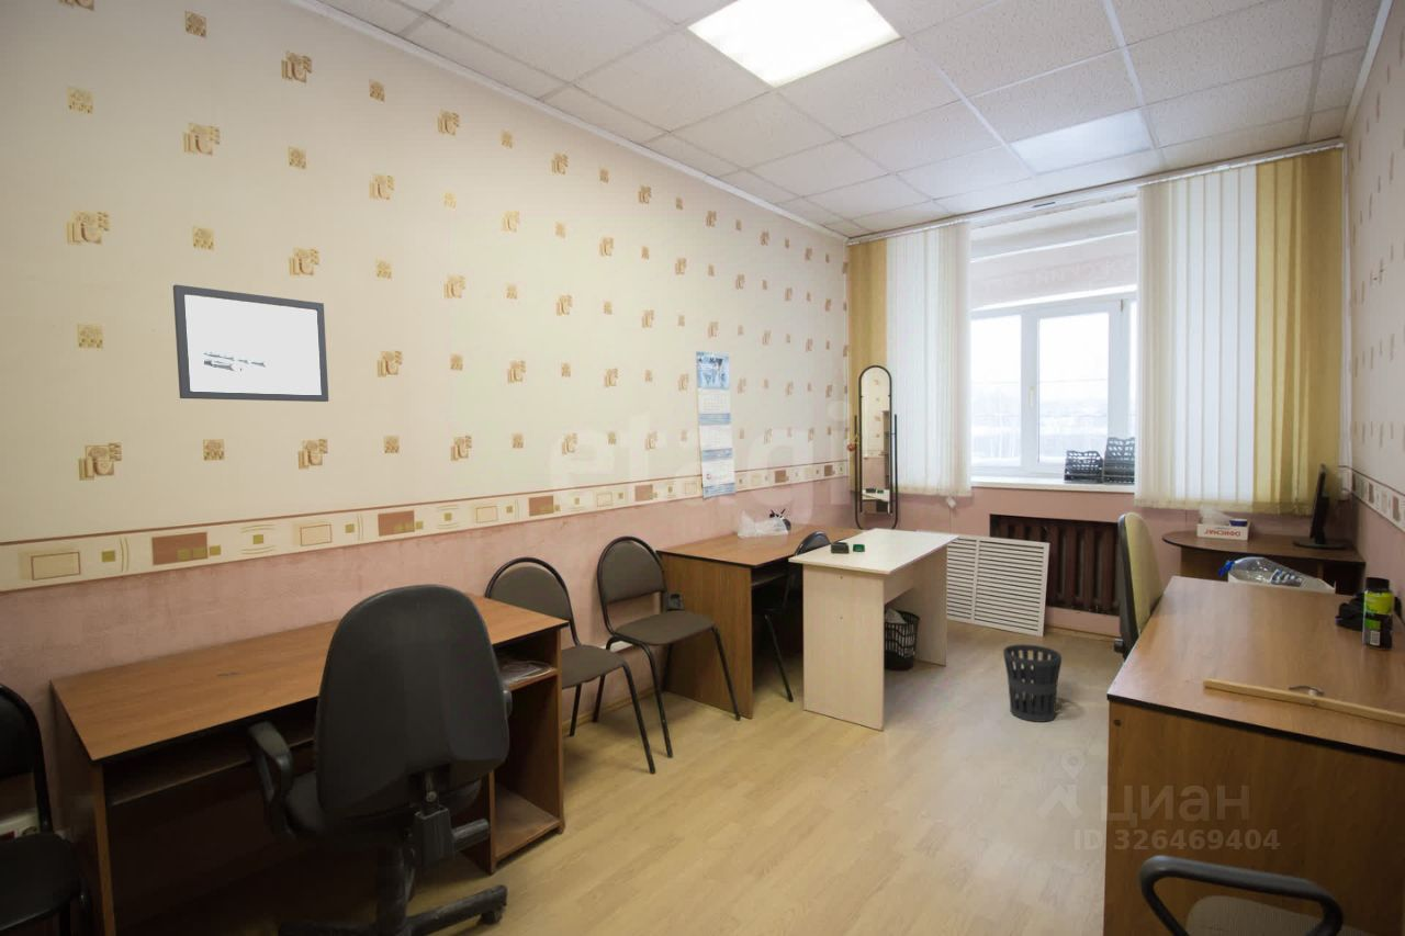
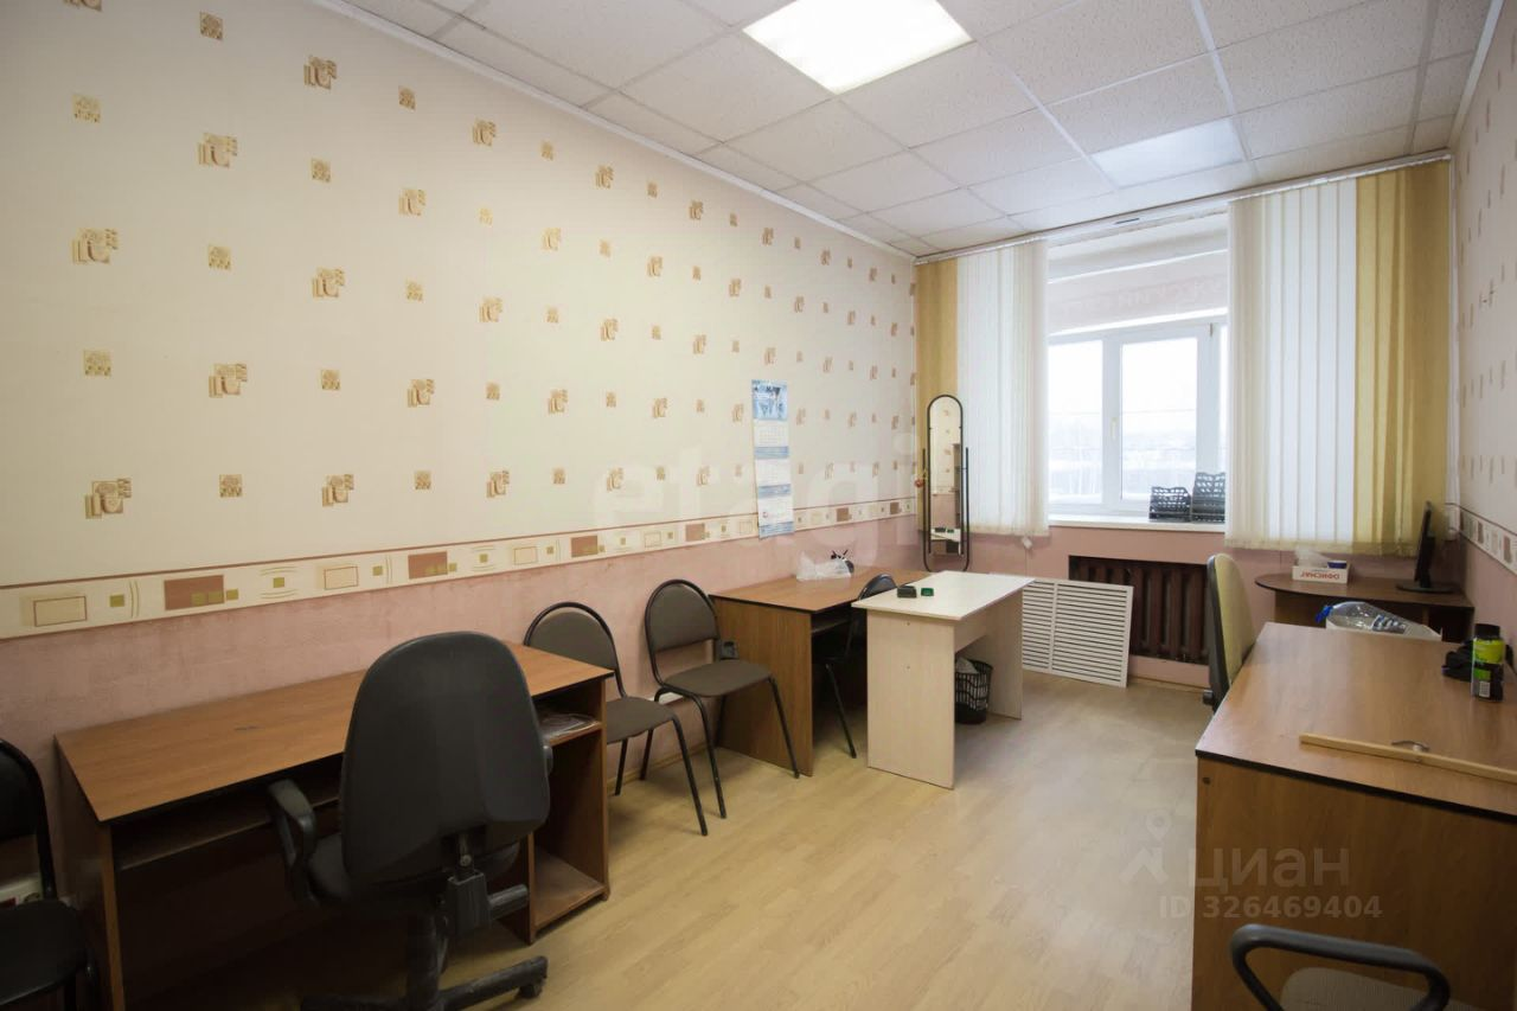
- wastebasket (1031, 683)
- wall art (256, 347)
